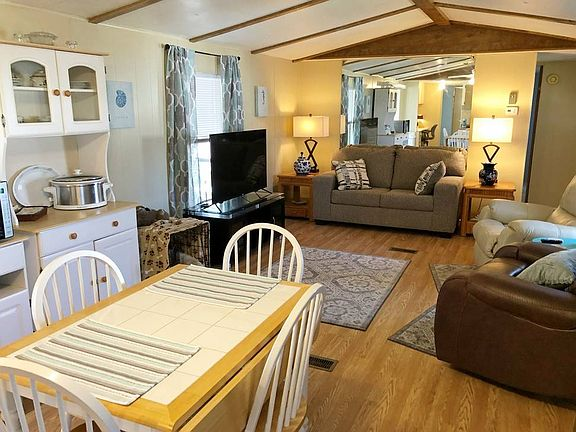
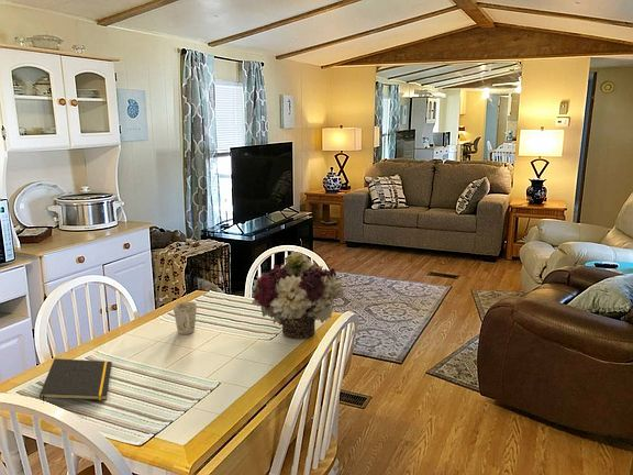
+ notepad (78, 378)
+ mug (186, 320)
+ flower arrangement (298, 291)
